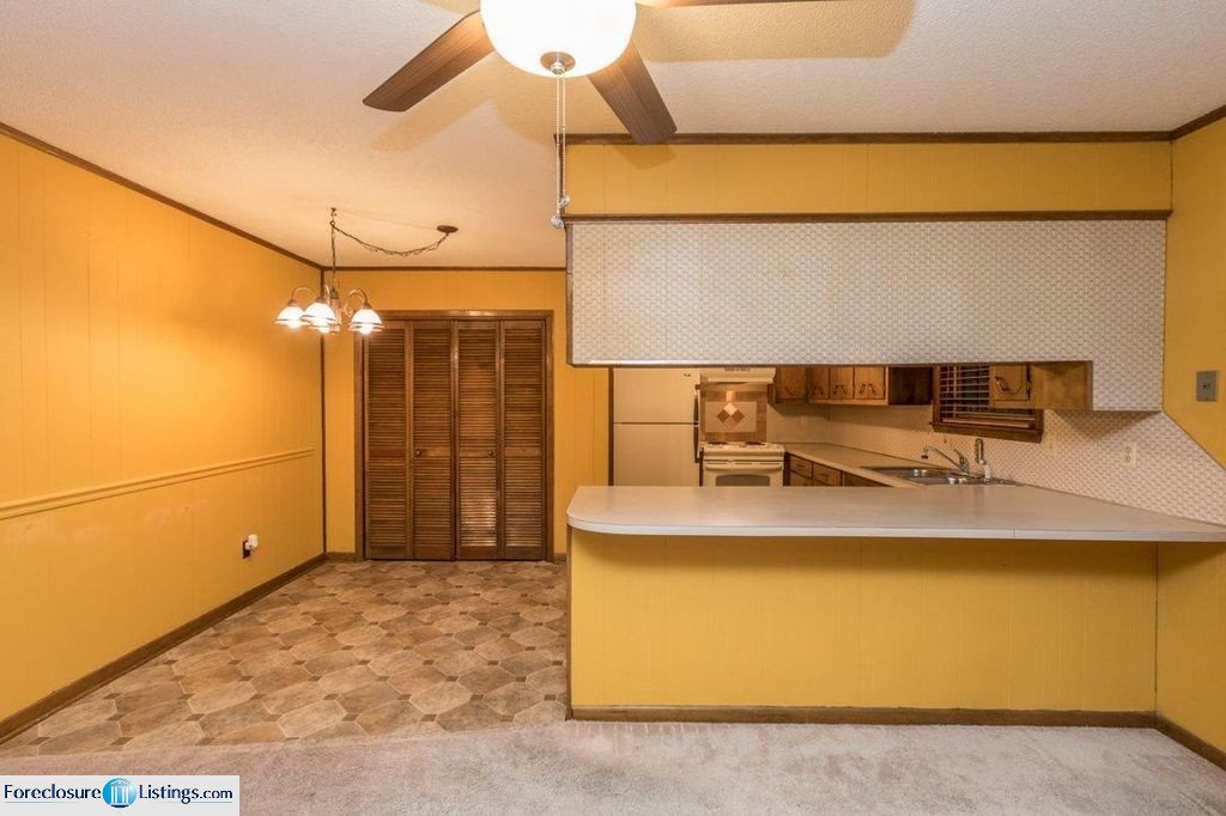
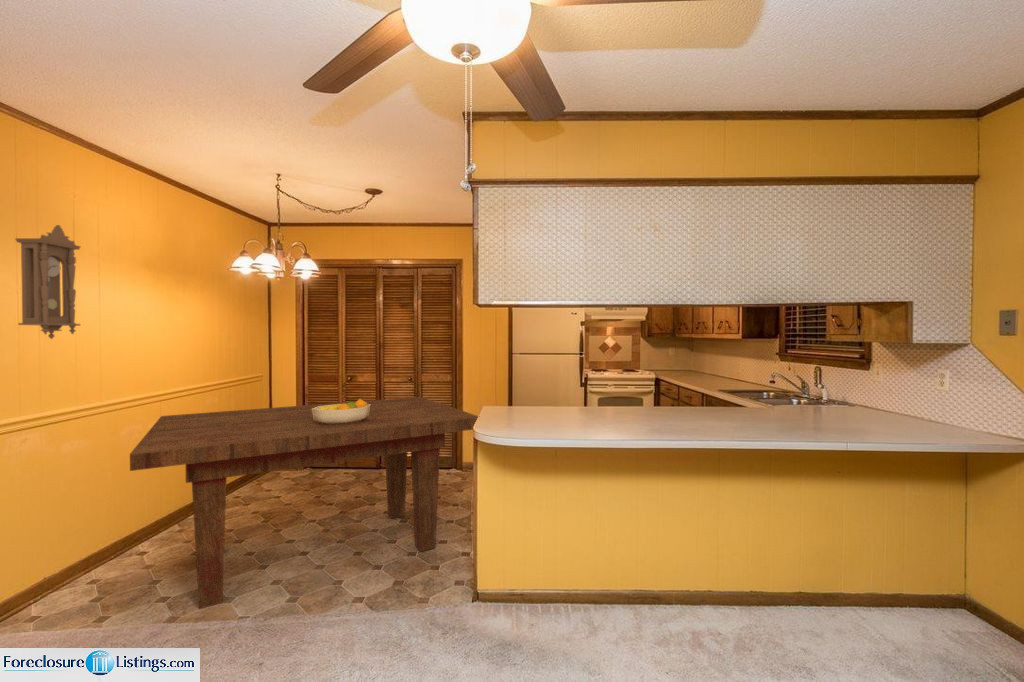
+ pendulum clock (49, 282)
+ dining table (320, 464)
+ fruit bowl (341, 410)
